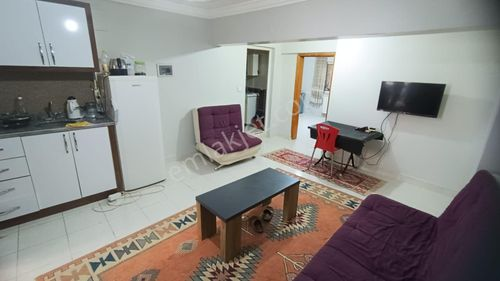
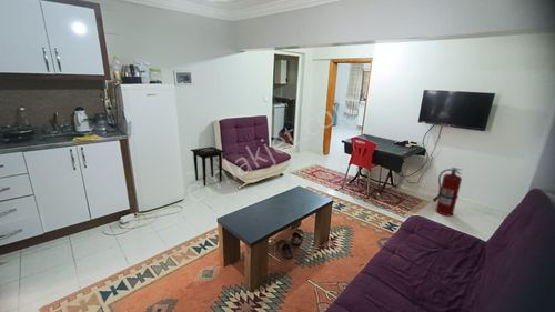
+ fire extinguisher (446, 189)
+ side table (210, 163)
